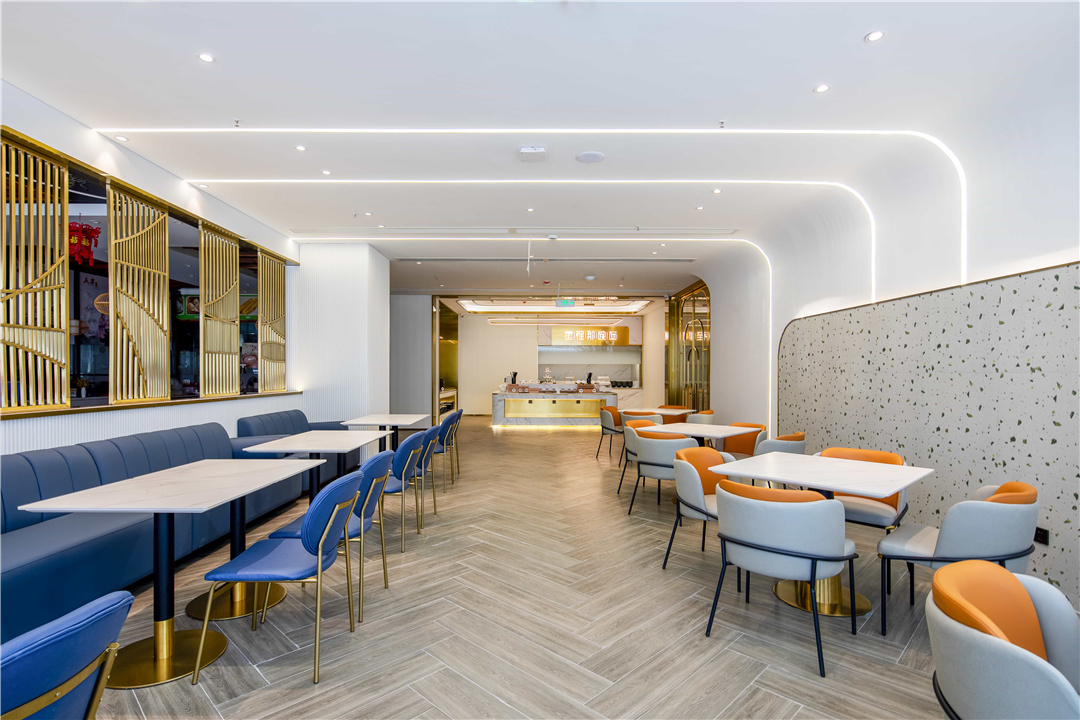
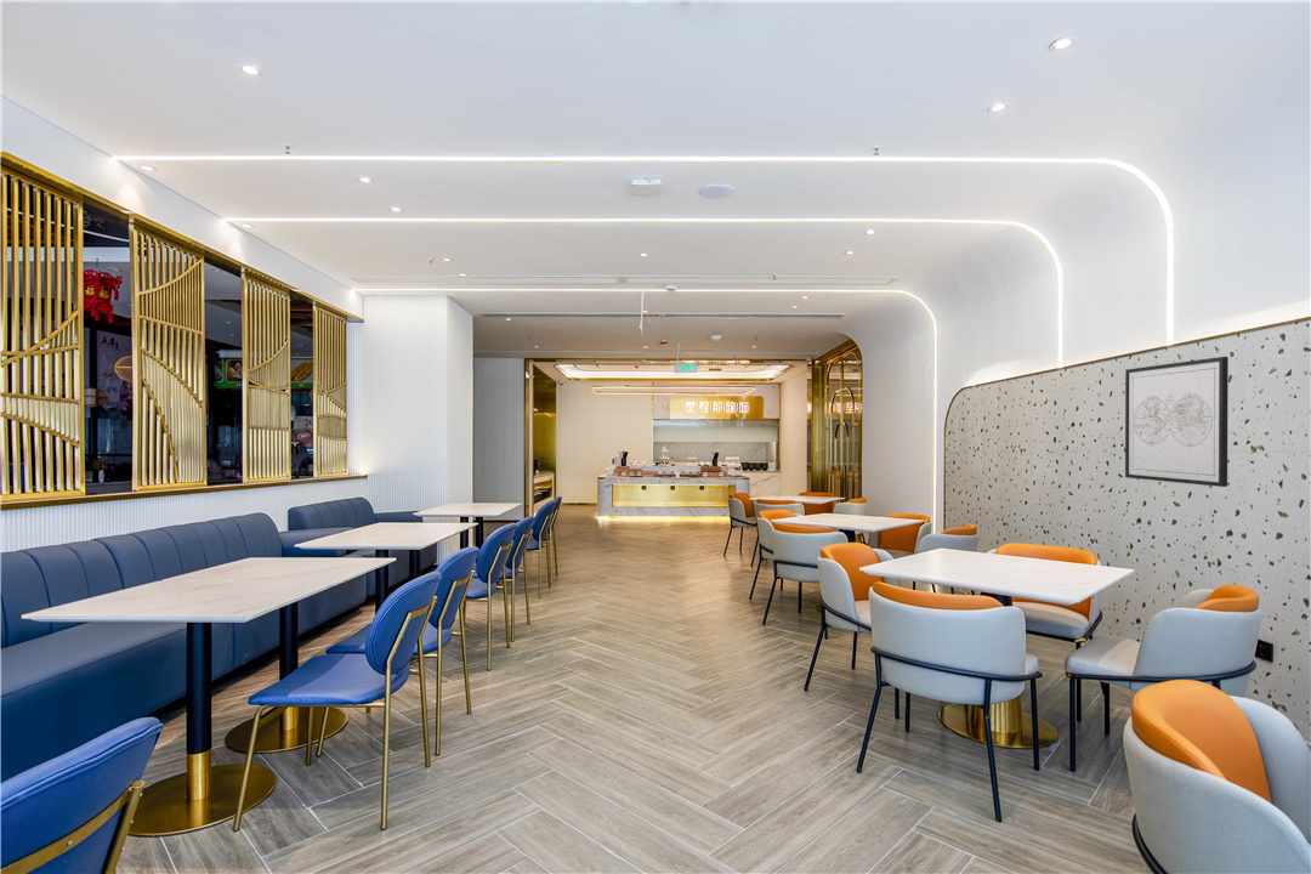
+ wall art (1171, 422)
